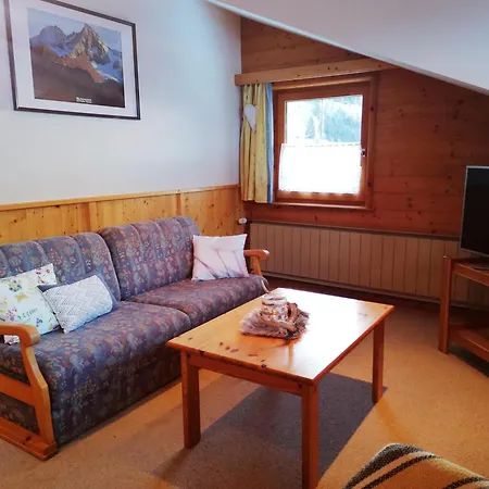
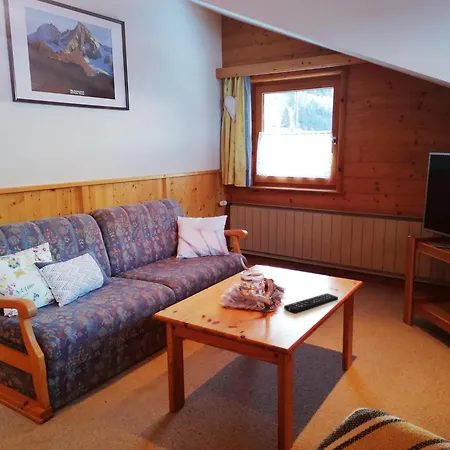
+ remote control (311, 302)
